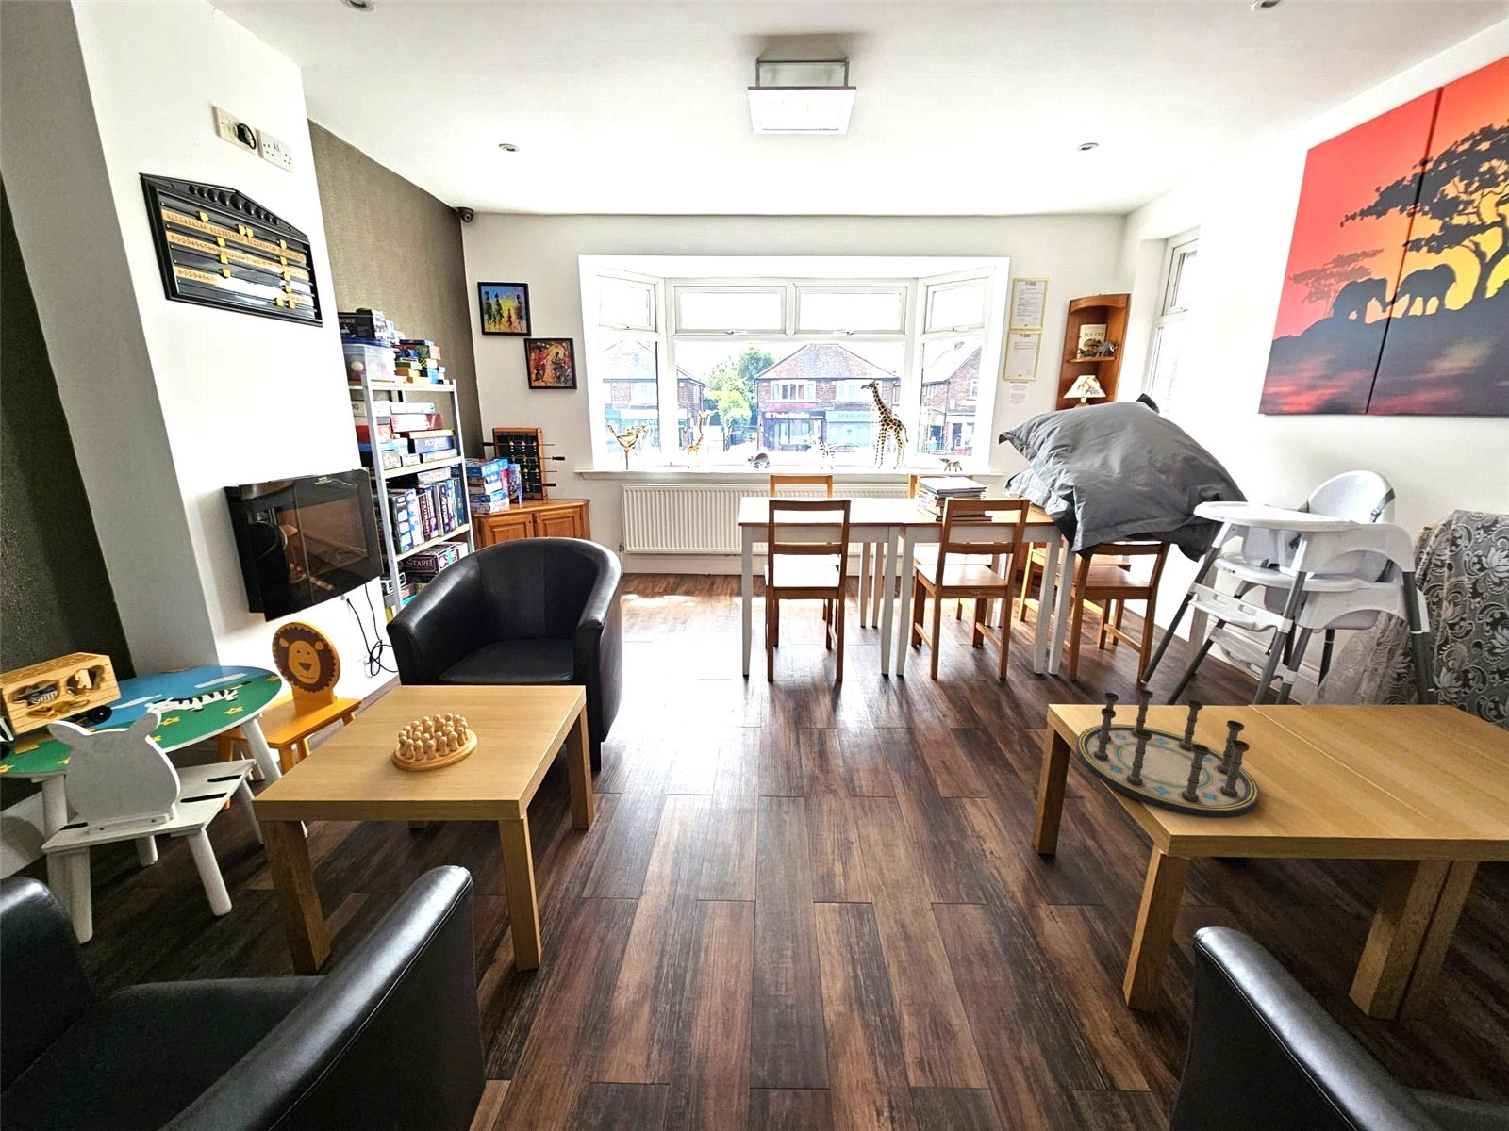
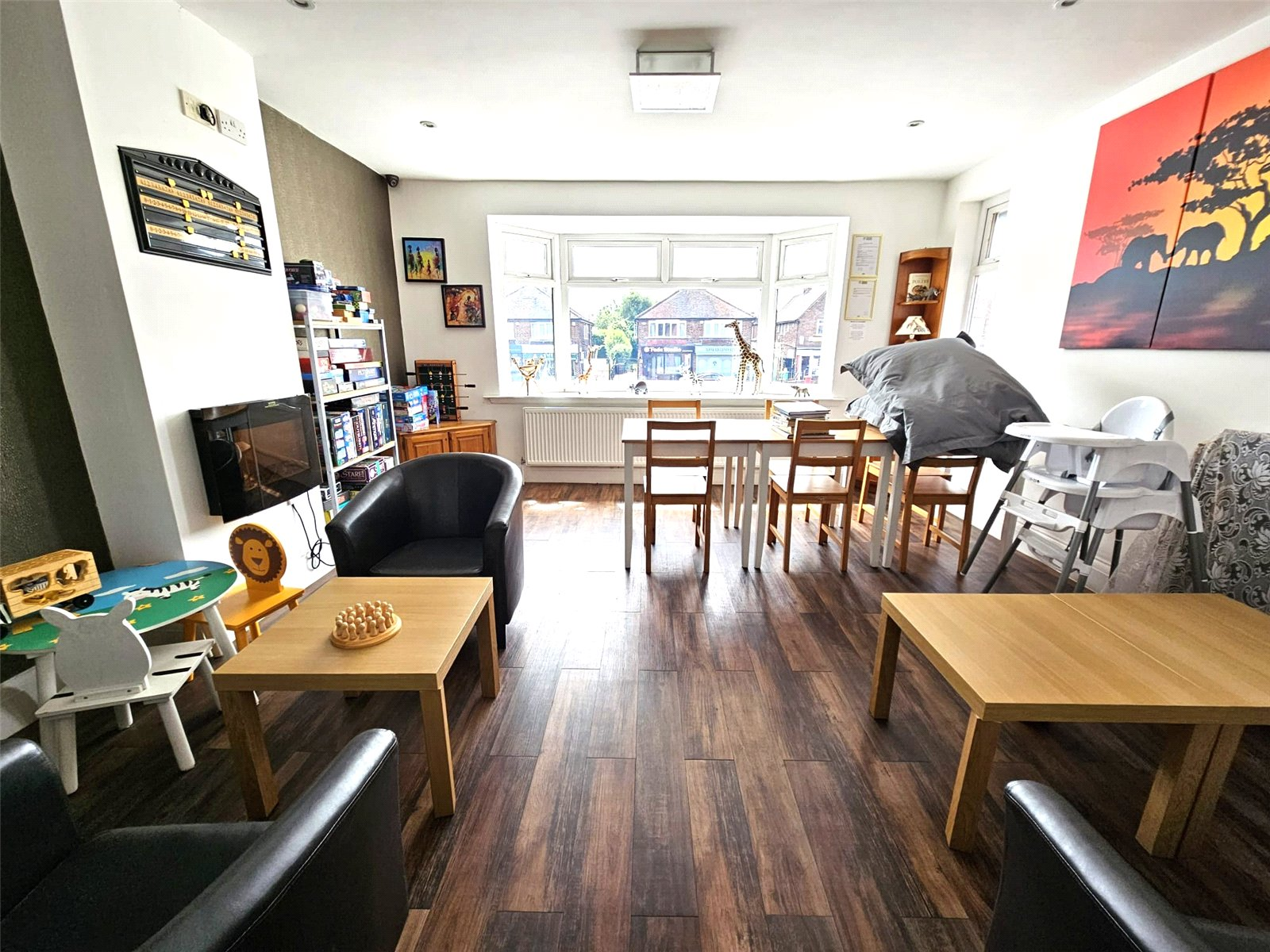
- board game (1166, 743)
